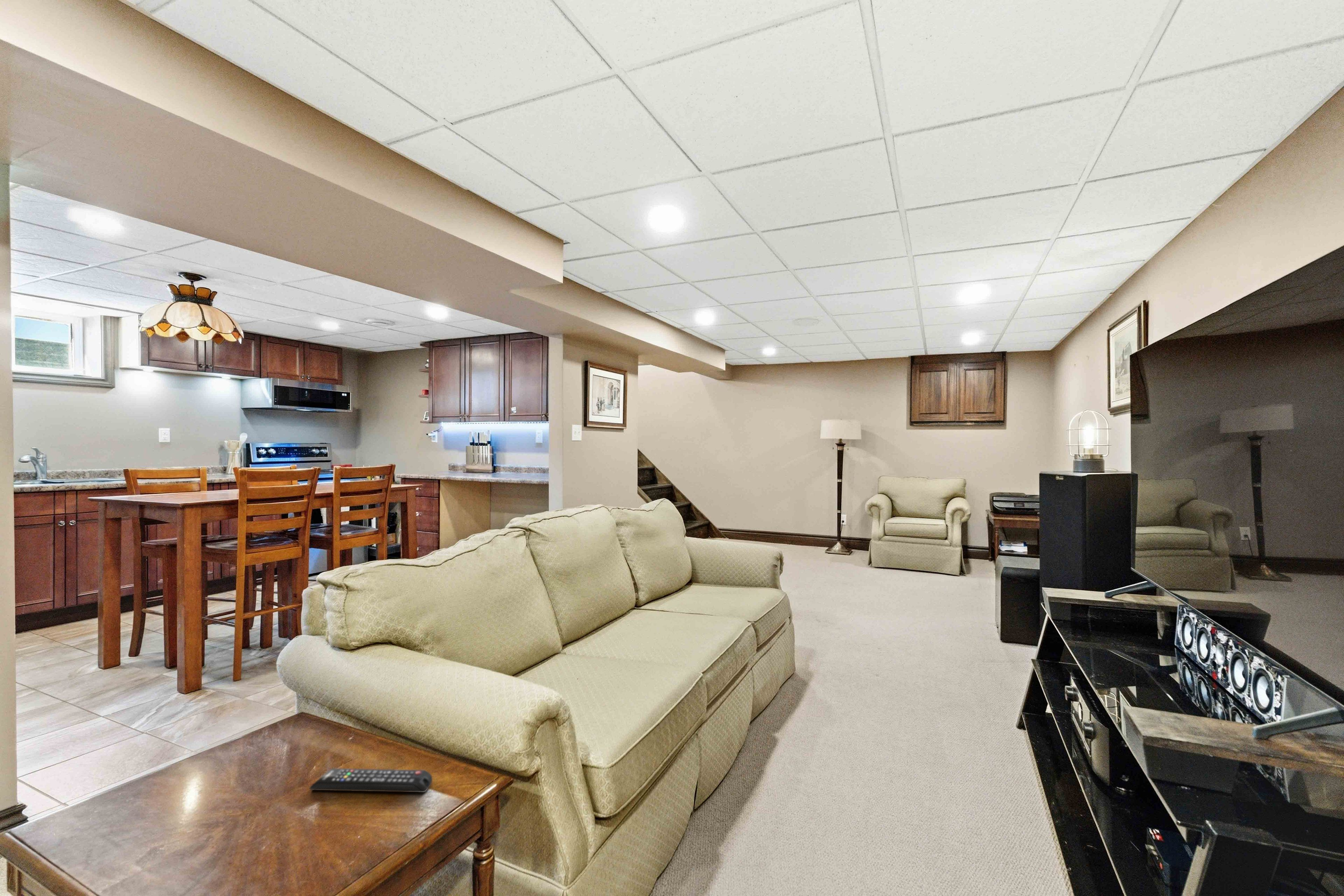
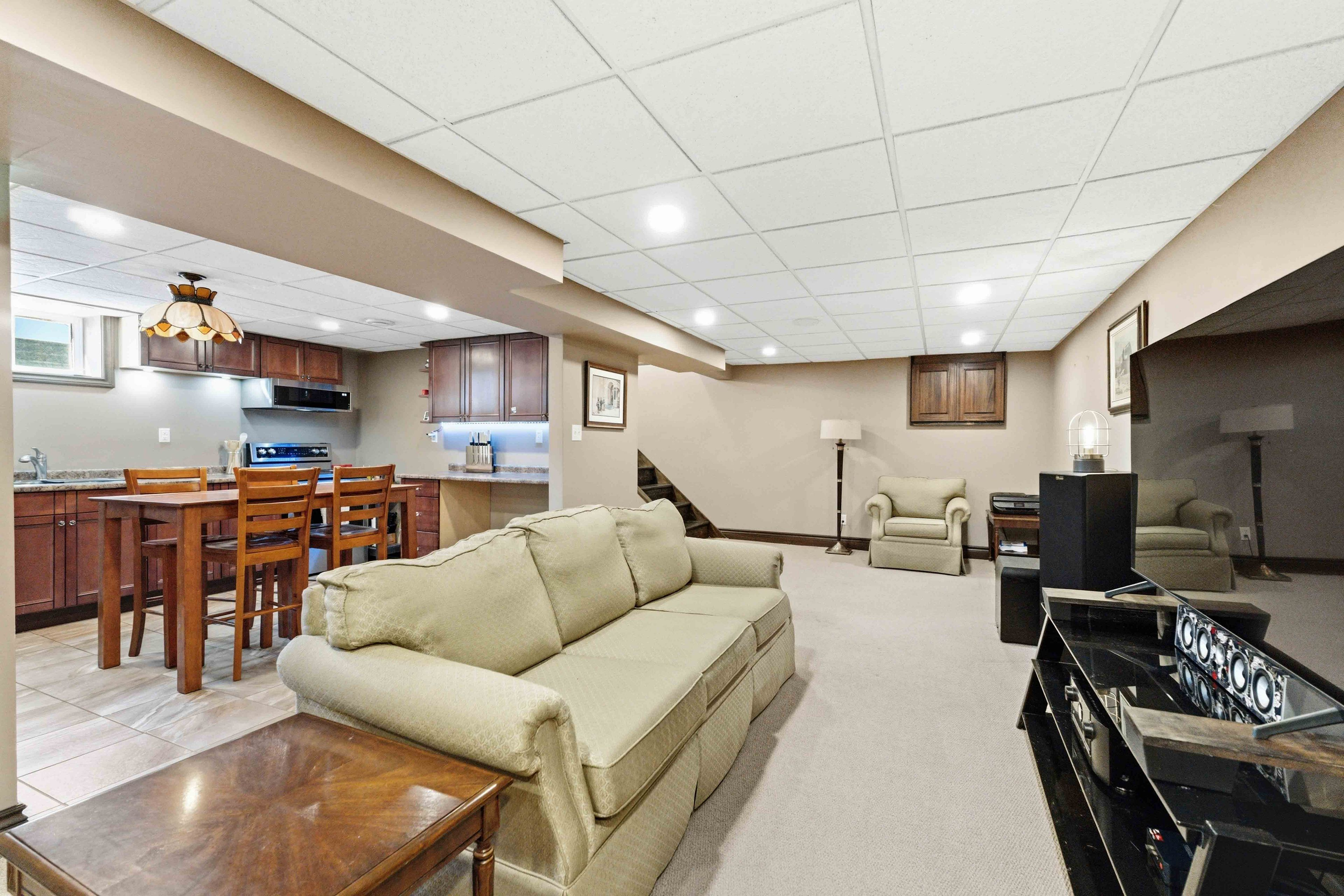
- remote control (372, 781)
